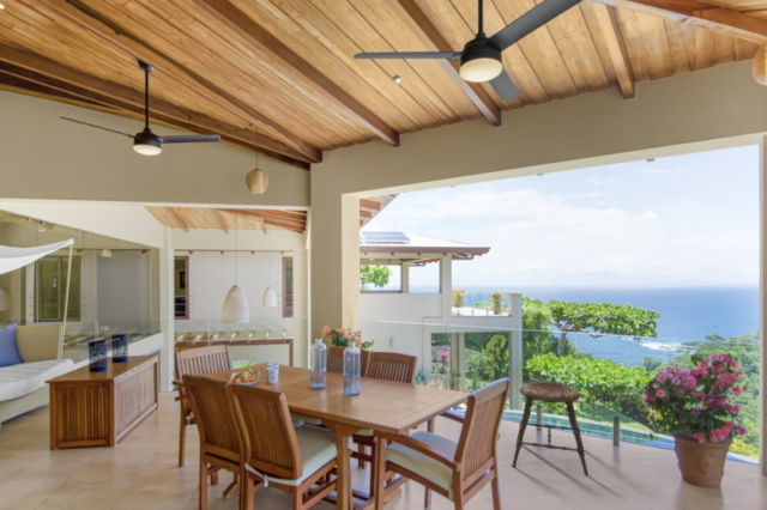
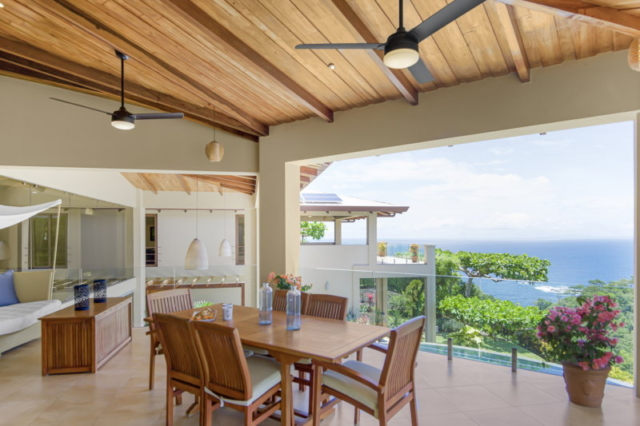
- stool (549, 425)
